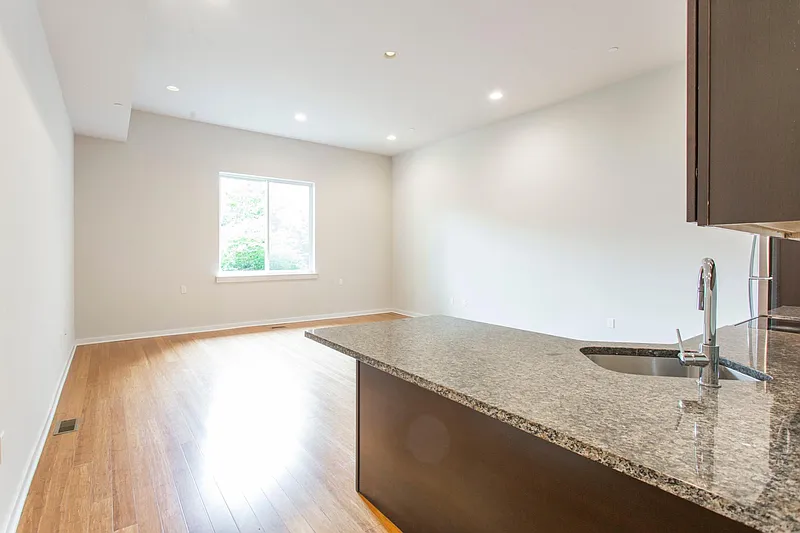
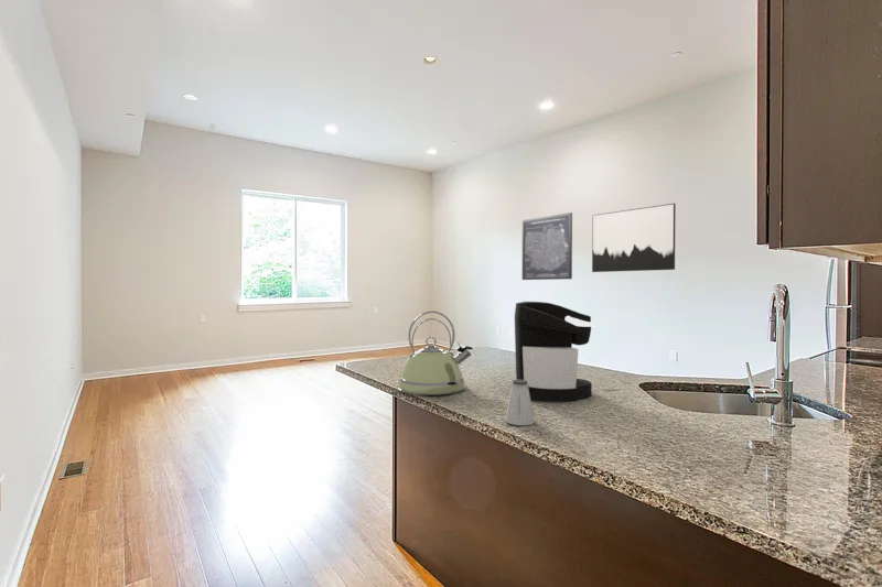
+ kettle (435, 349)
+ saltshaker (519, 401)
+ wall art (630, 240)
+ wall art (546, 248)
+ coffee maker (555, 347)
